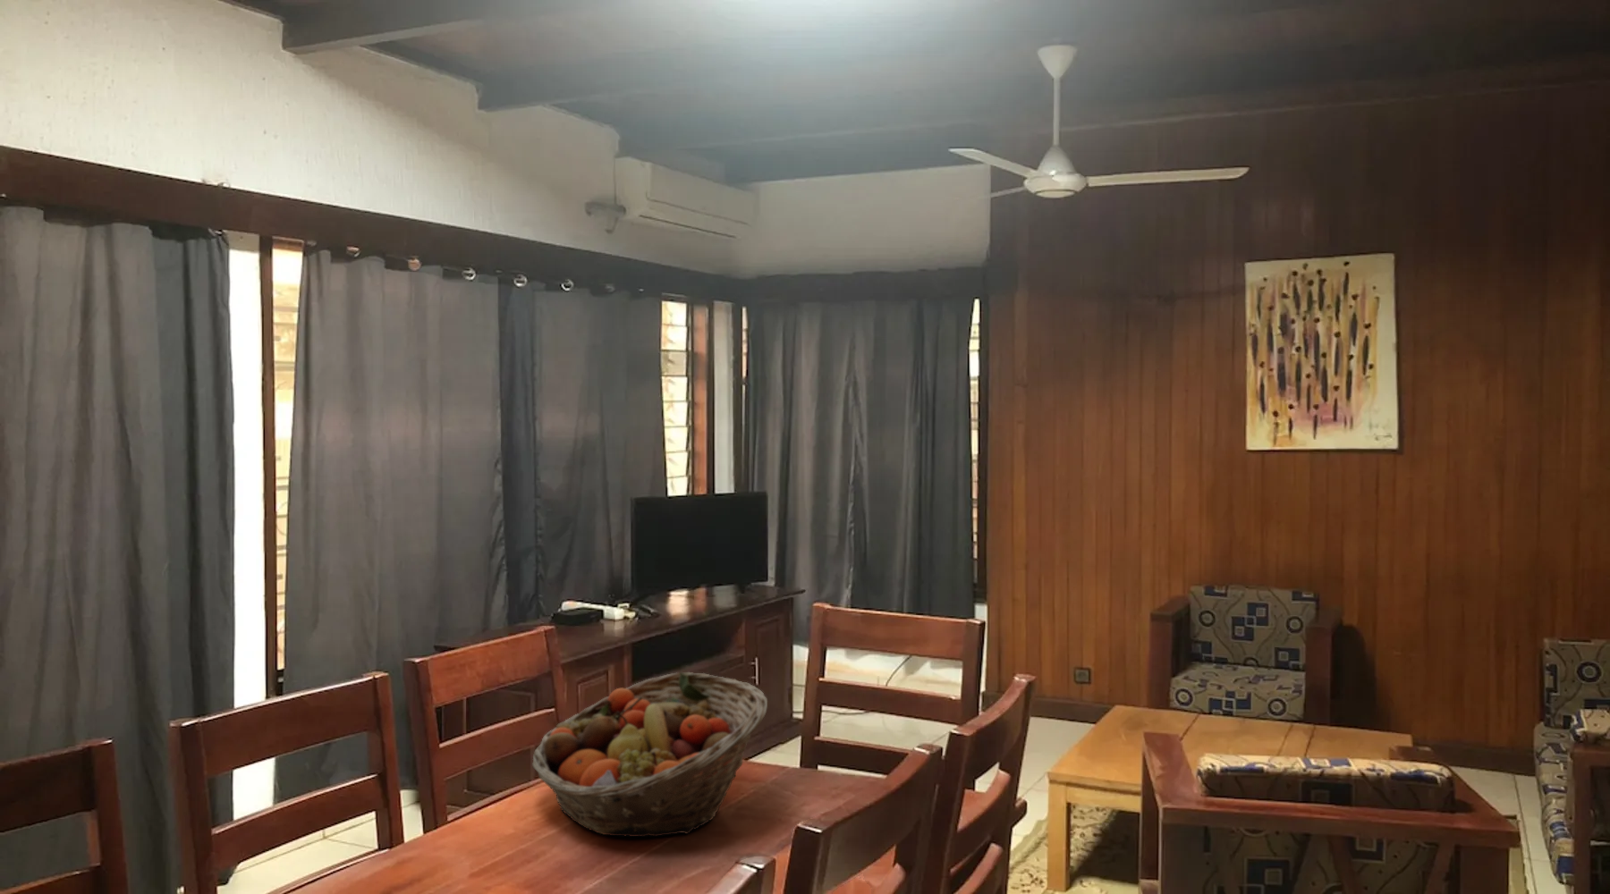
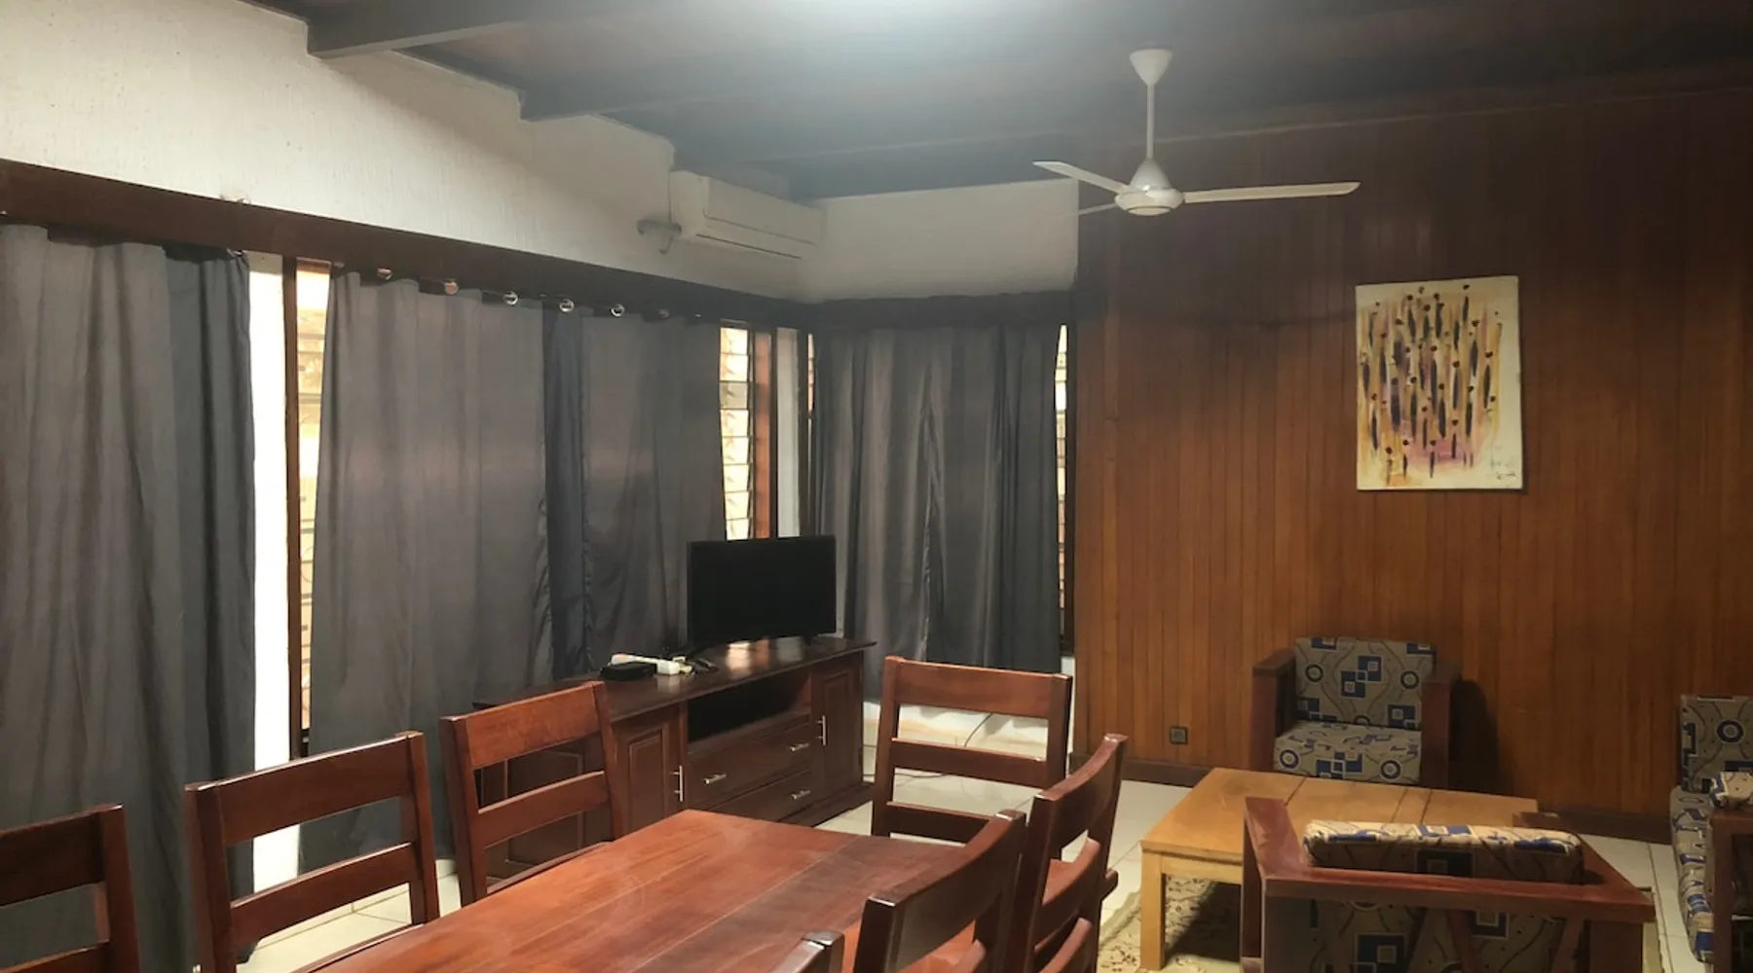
- fruit basket (650, 749)
